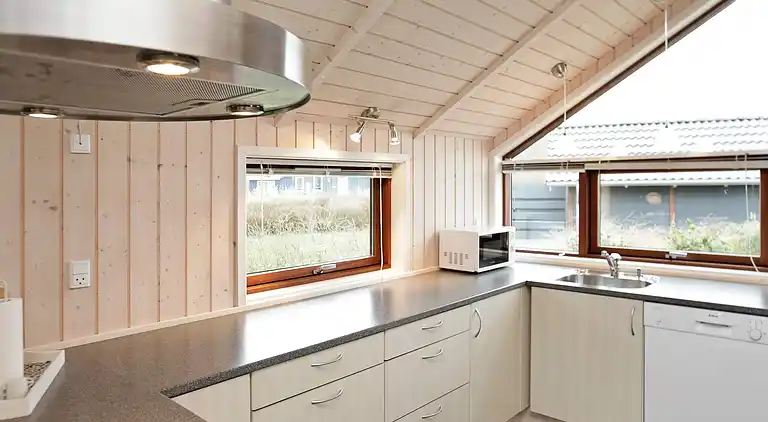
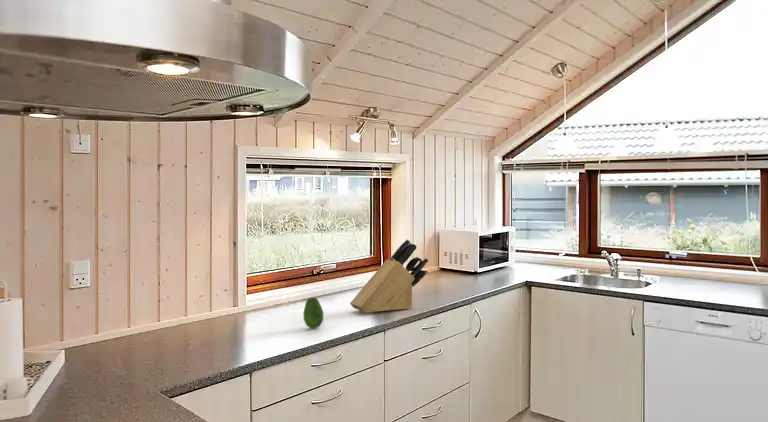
+ knife block (390, 274)
+ fruit (313, 312)
